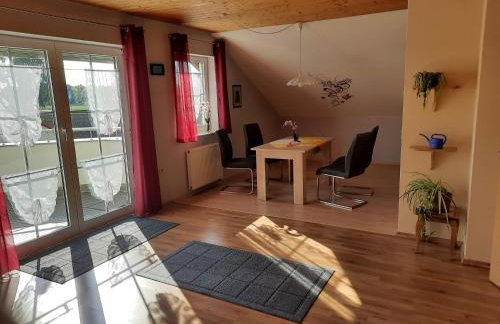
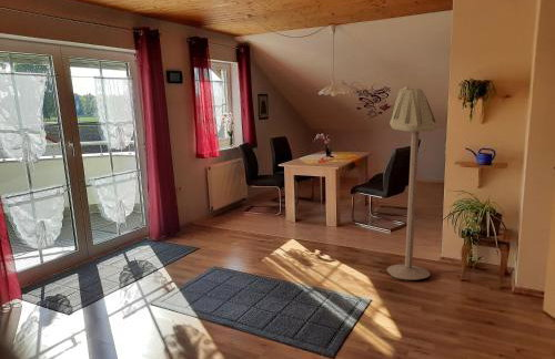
+ floor lamp (411, 181)
